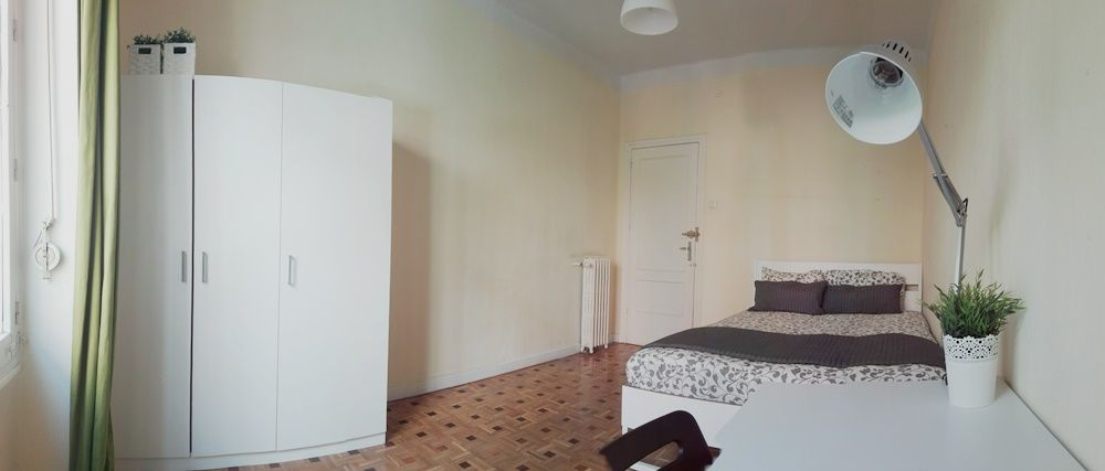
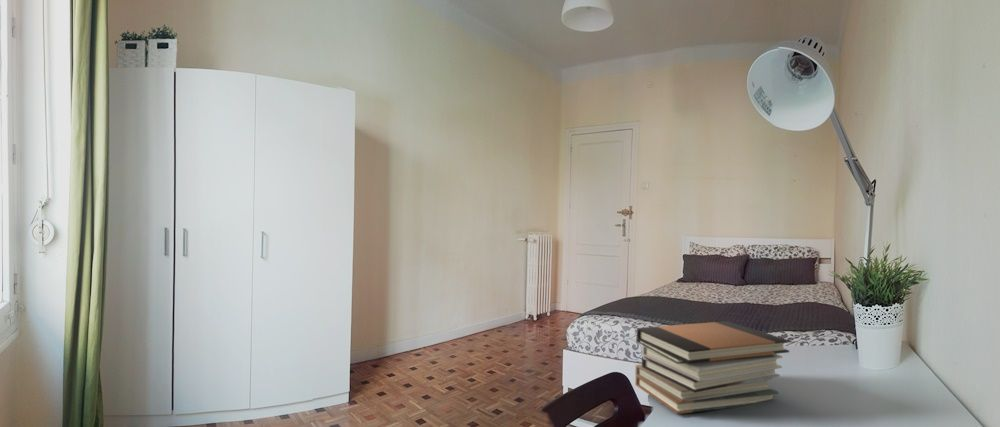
+ book stack (708, 363)
